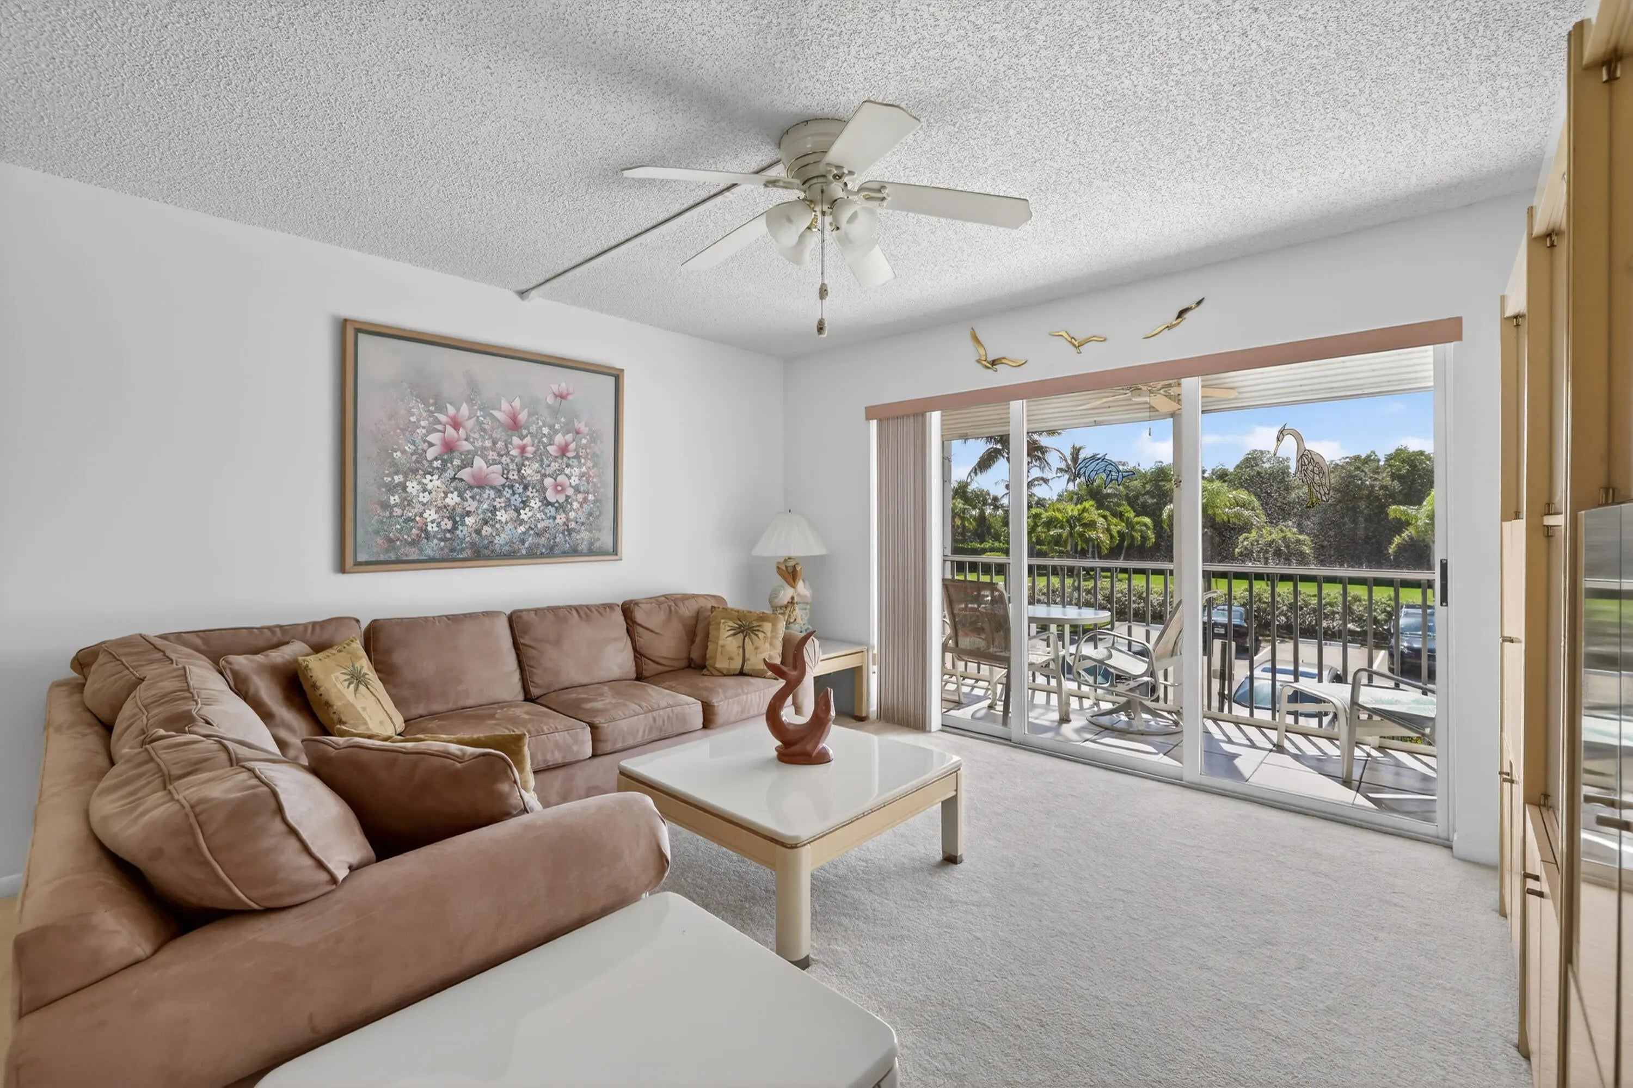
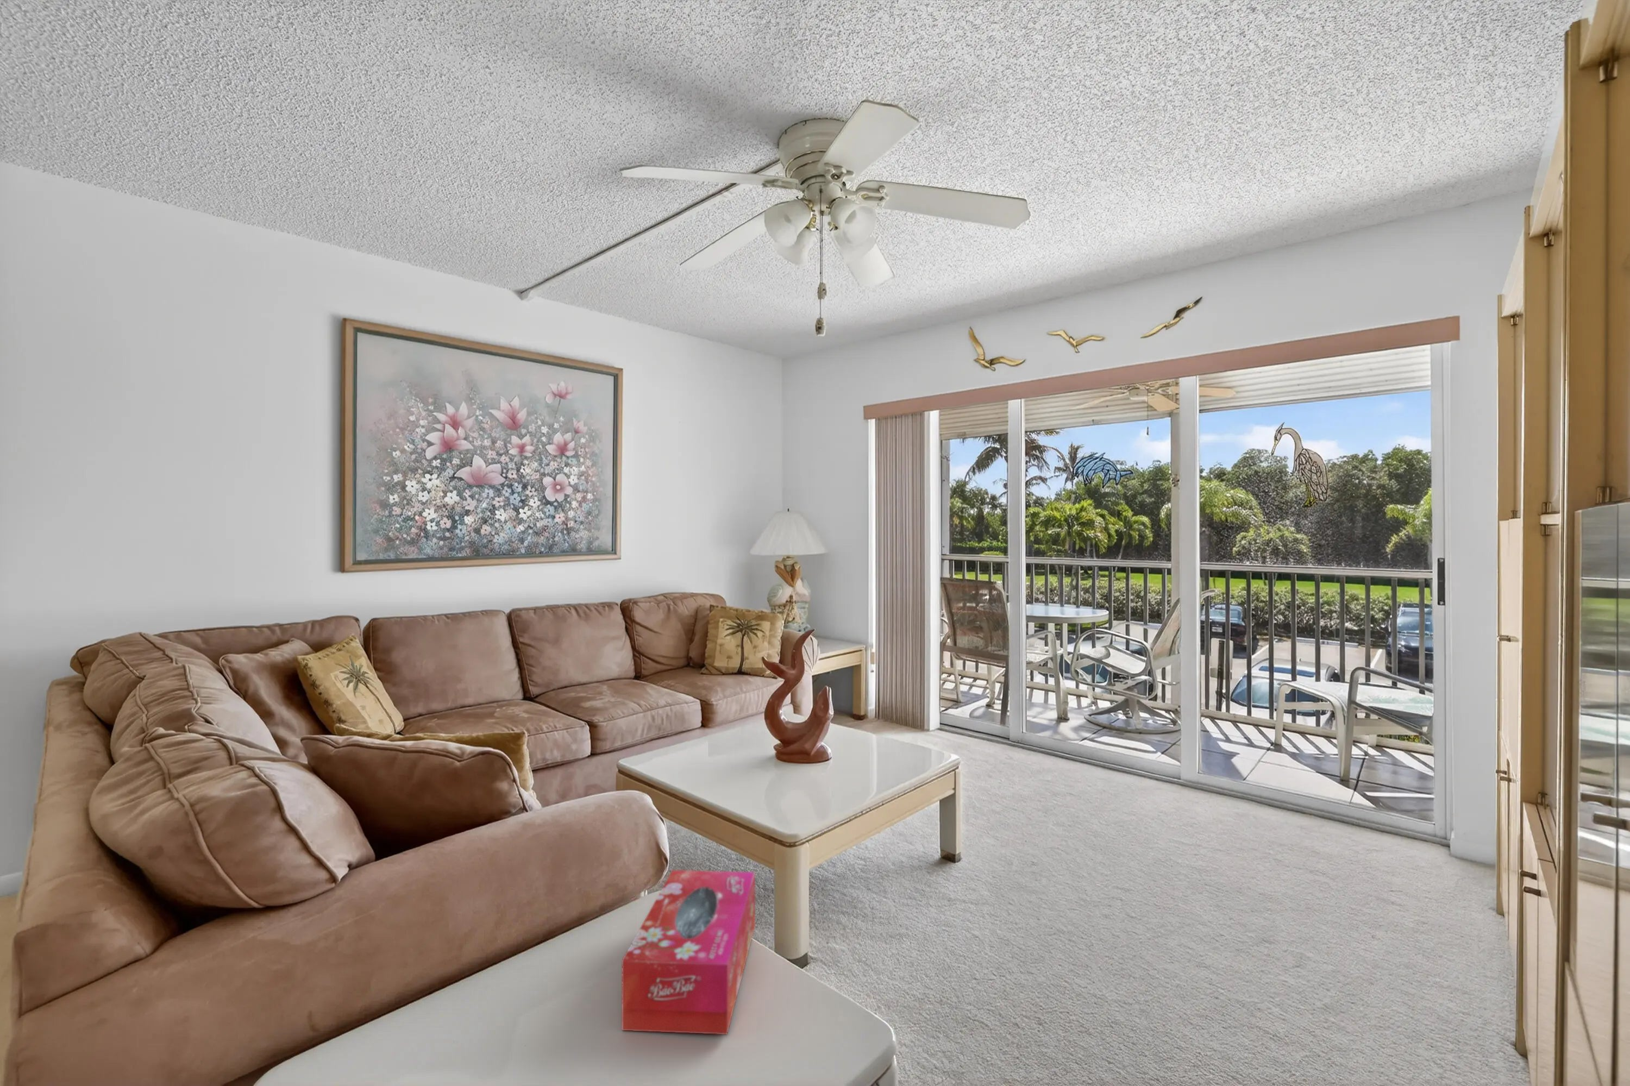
+ tissue box (696, 942)
